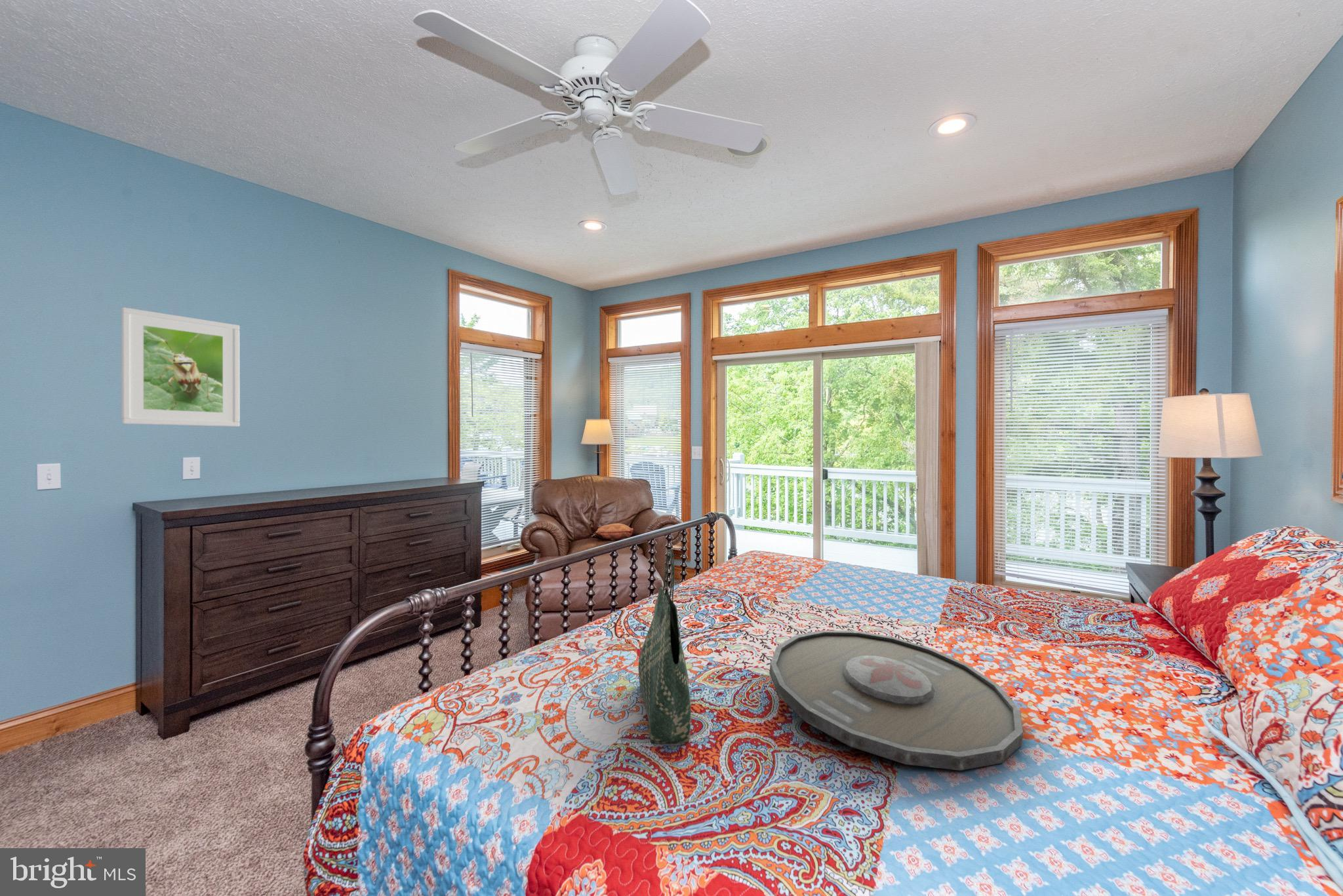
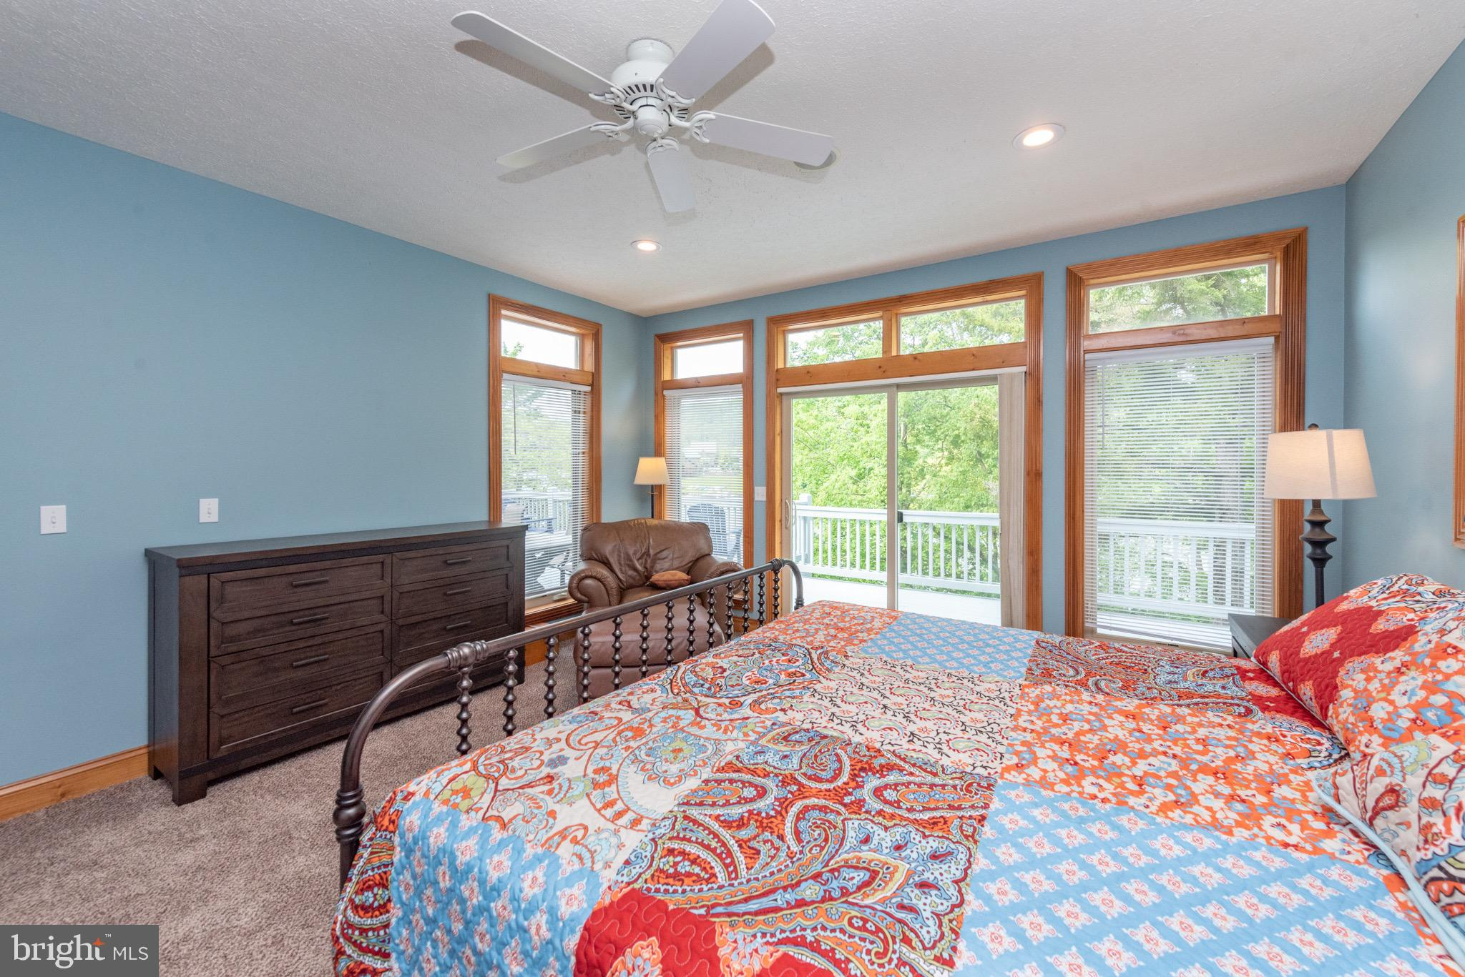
- serving tray (885, 684)
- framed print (184, 371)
- tote bag (662, 630)
